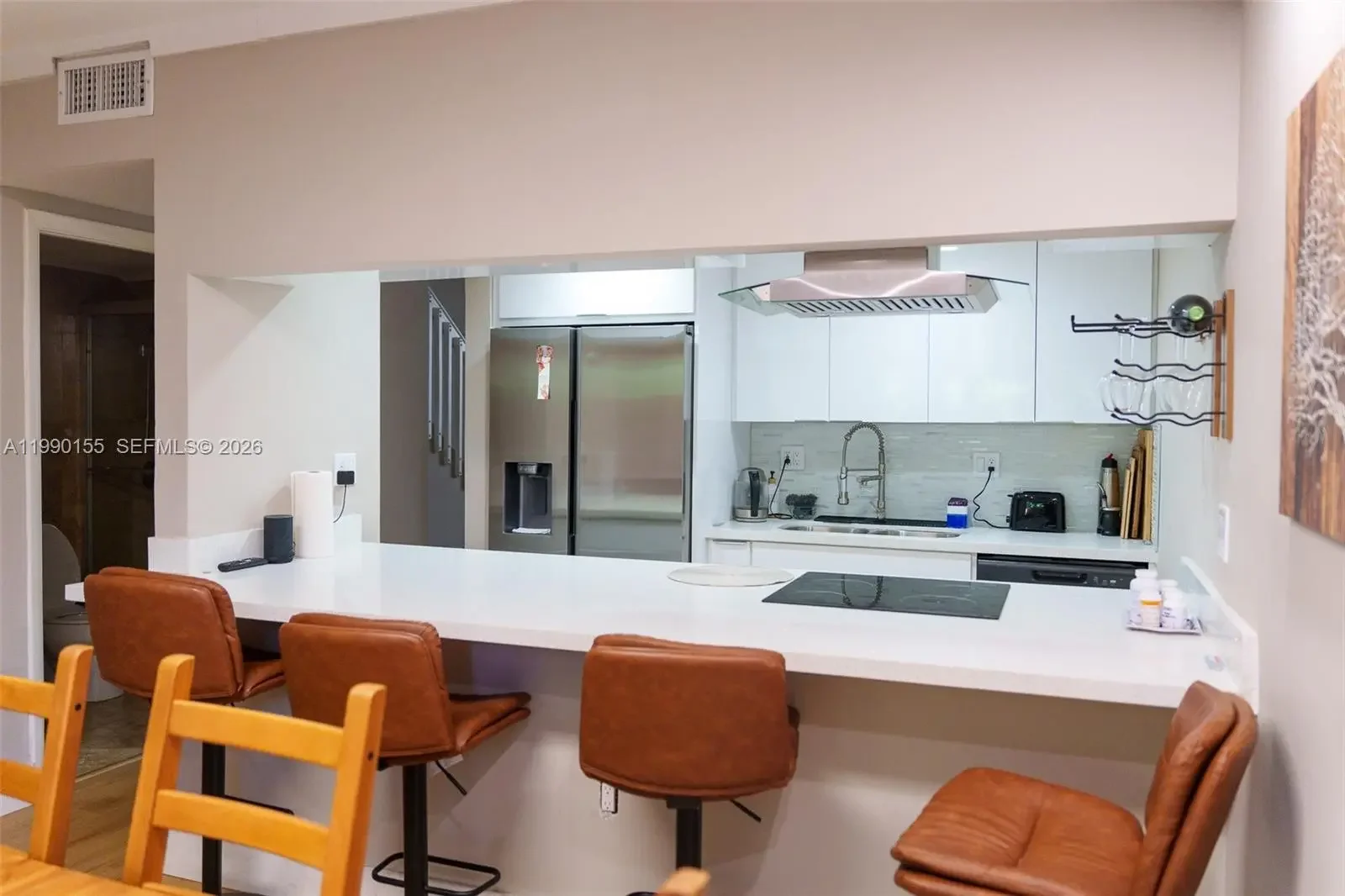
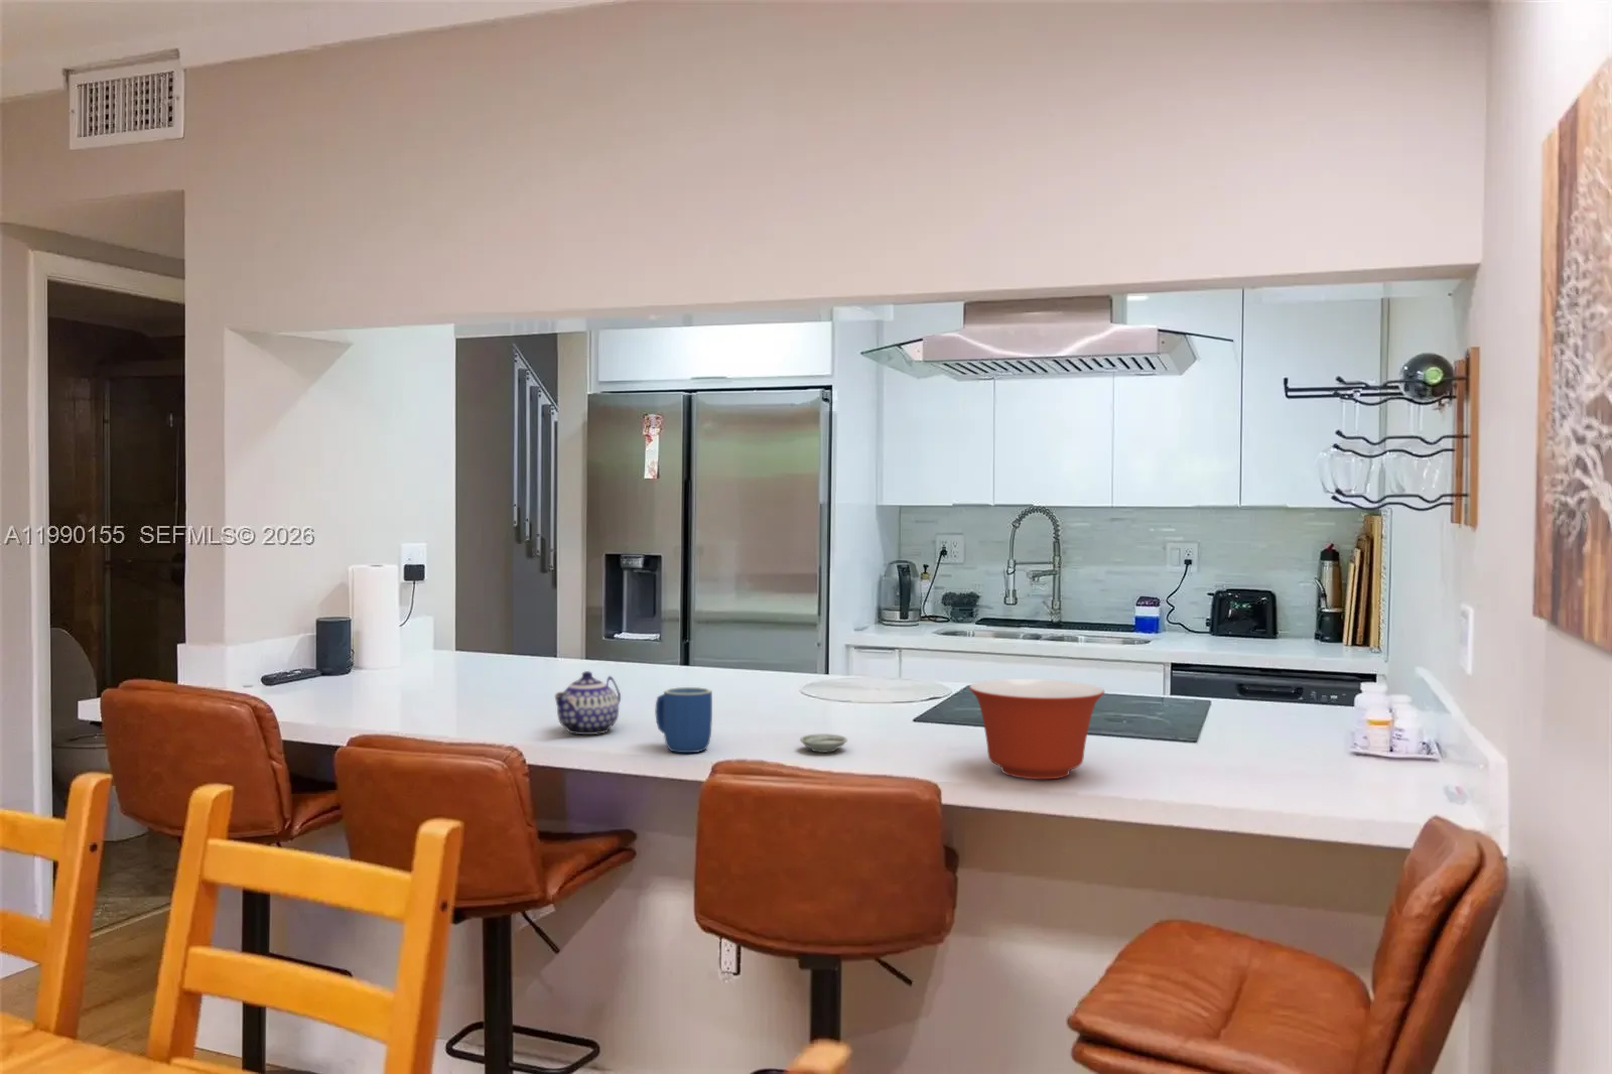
+ saucer (823, 743)
+ mug (683, 718)
+ mixing bowl (1034, 730)
+ teapot (588, 700)
